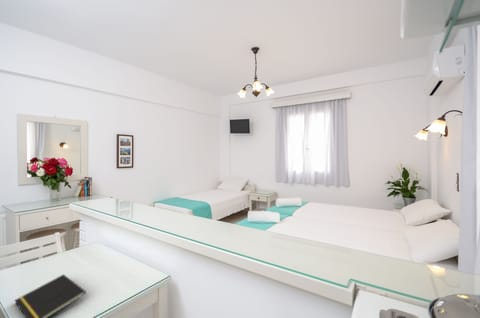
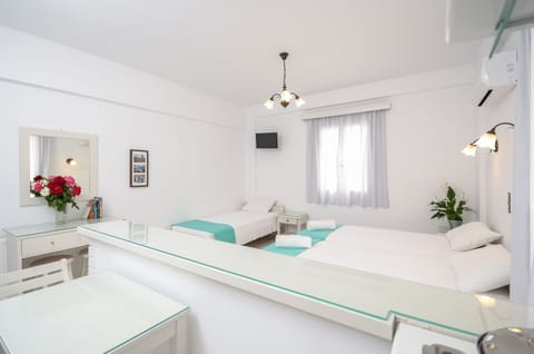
- notepad (50, 296)
